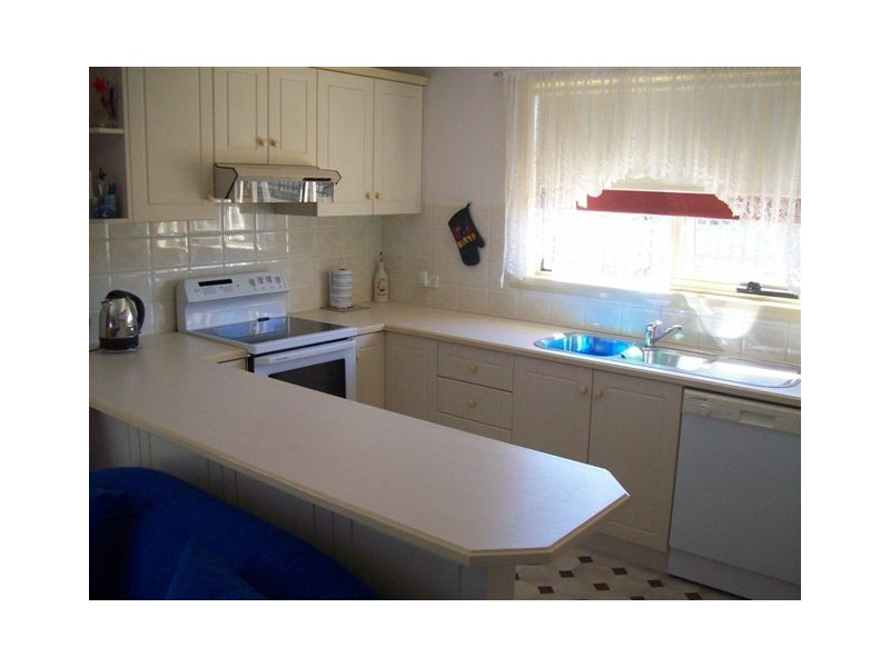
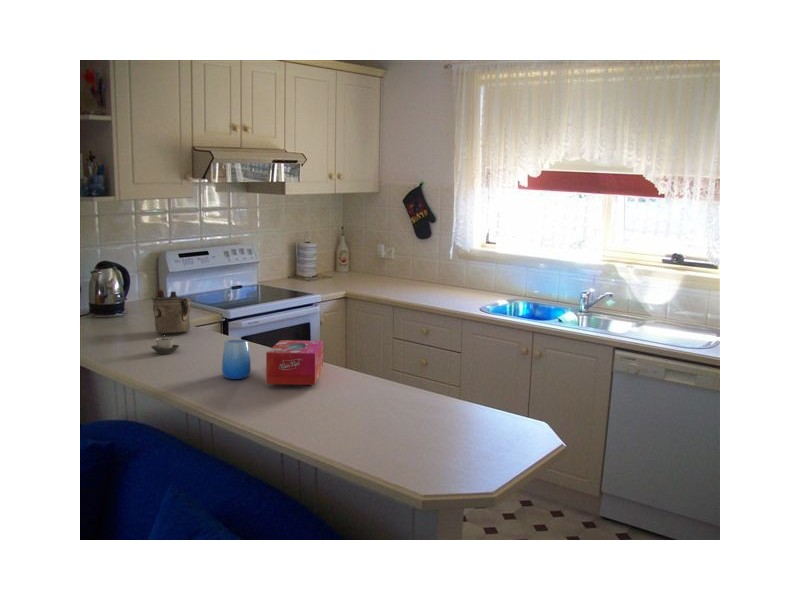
+ tissue box (296, 361)
+ cup (236, 359)
+ teapot (170, 311)
+ cup (165, 345)
